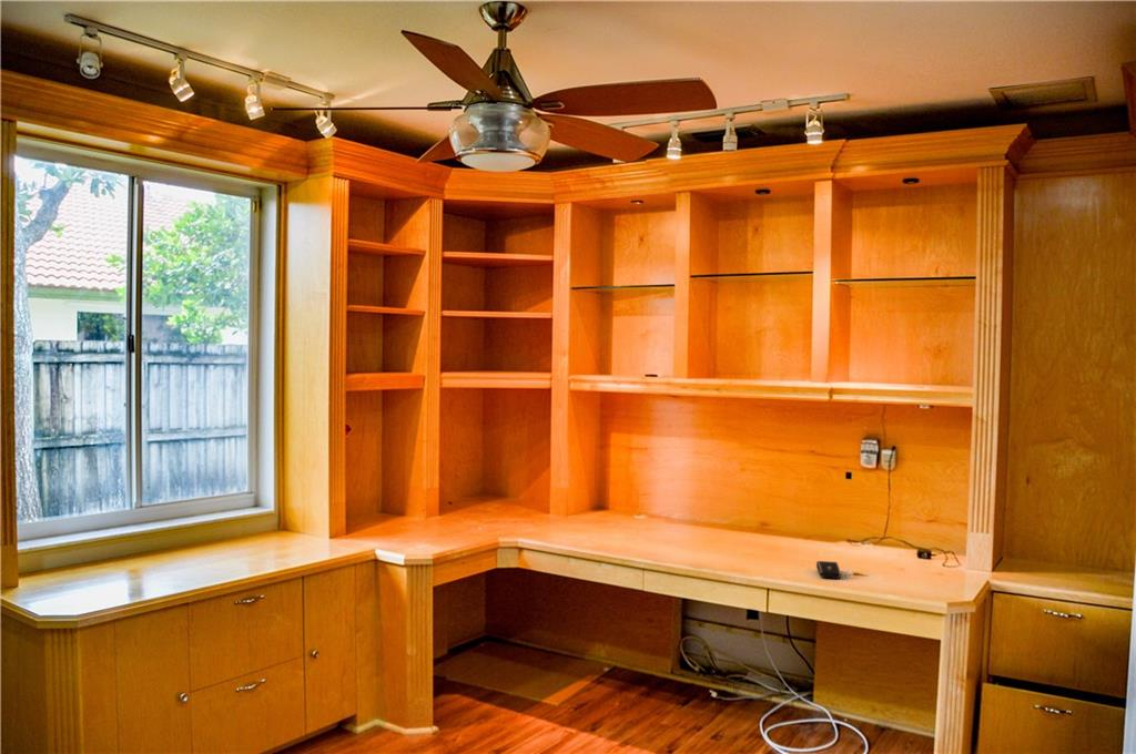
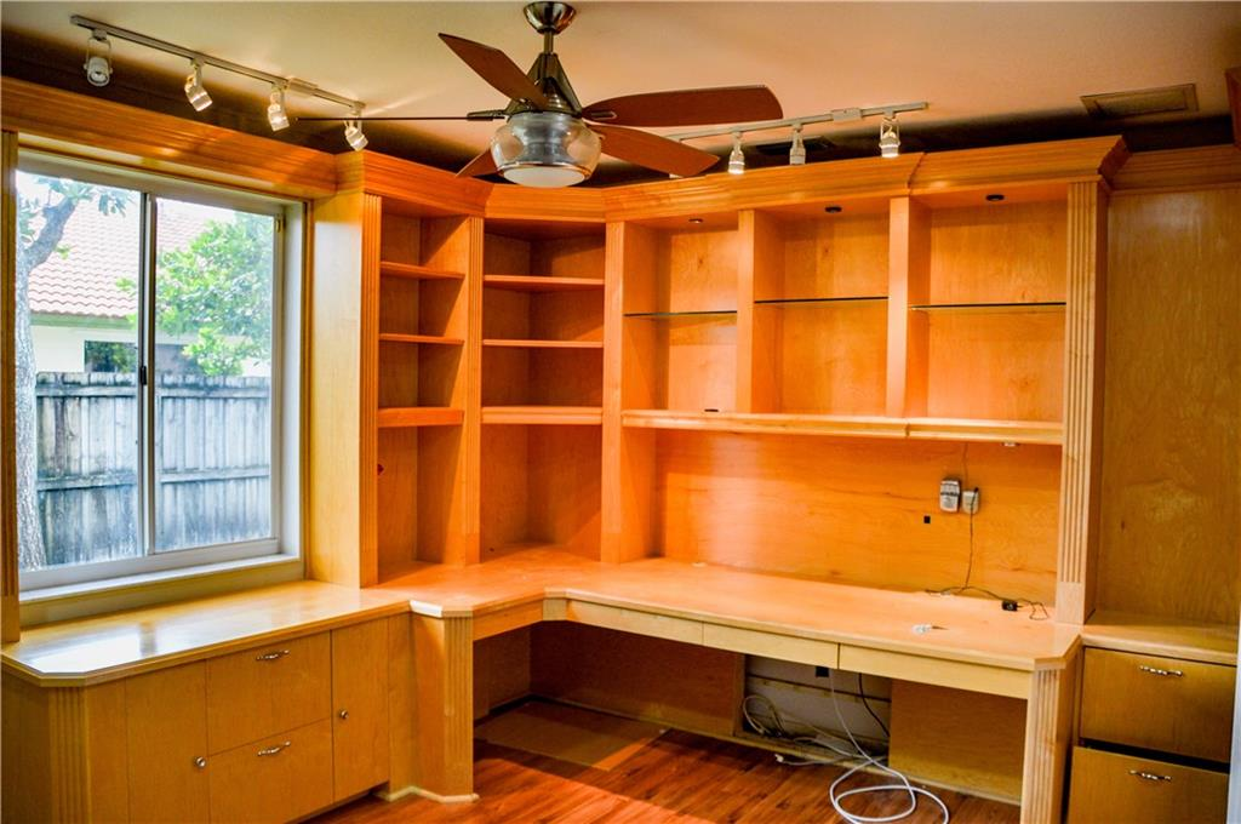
- computer mouse (828, 569)
